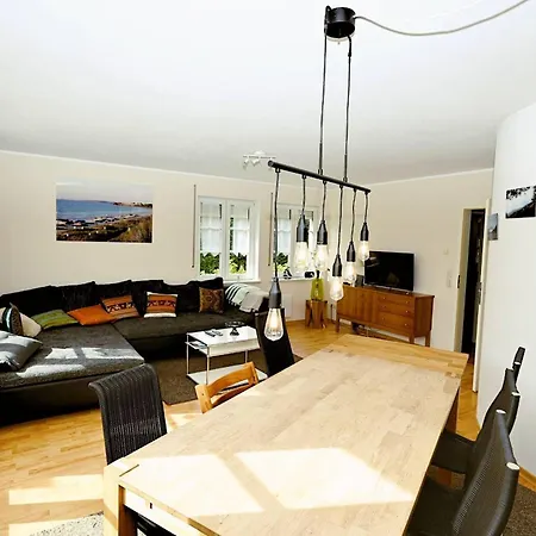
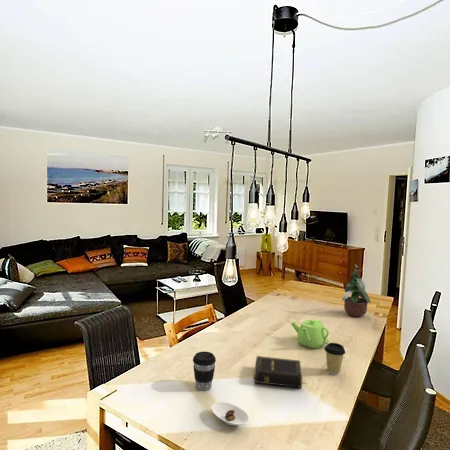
+ potted plant (356, 289)
+ teapot (311, 331)
+ coffee cup (334, 359)
+ saucer (229, 415)
+ coffee cup (203, 371)
+ book (279, 372)
